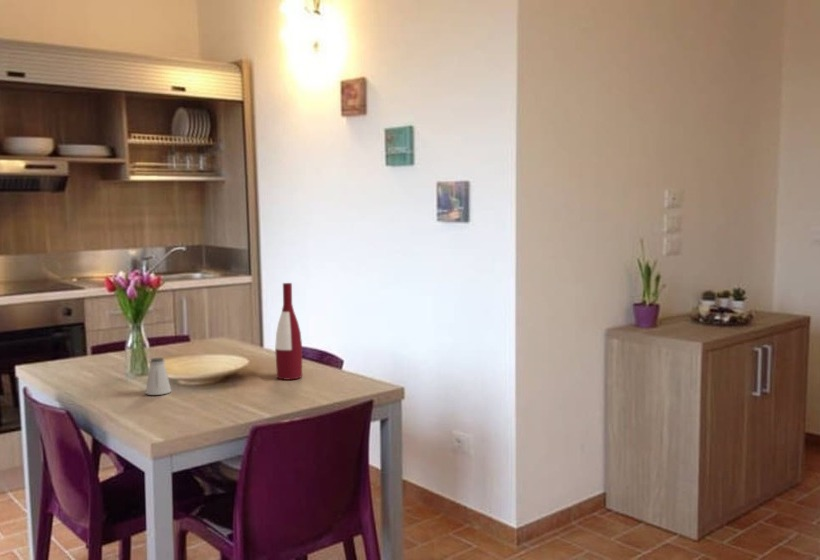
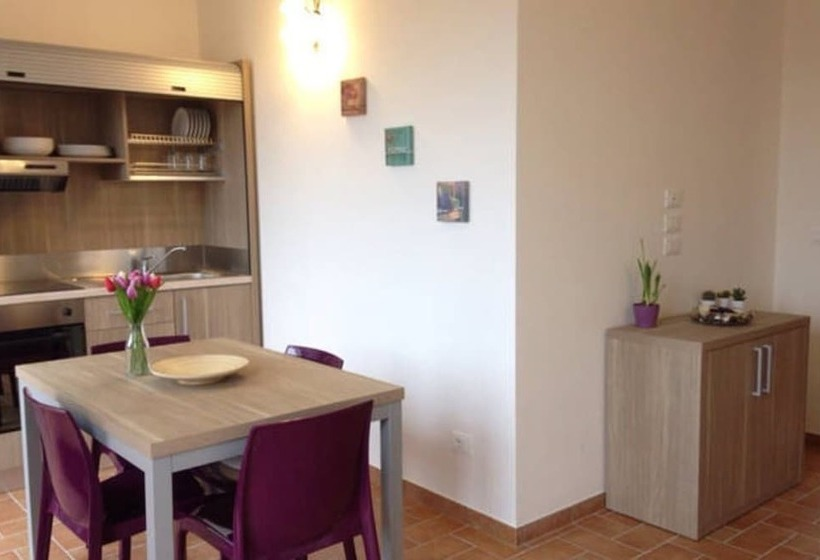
- saltshaker (157, 375)
- alcohol (288, 330)
